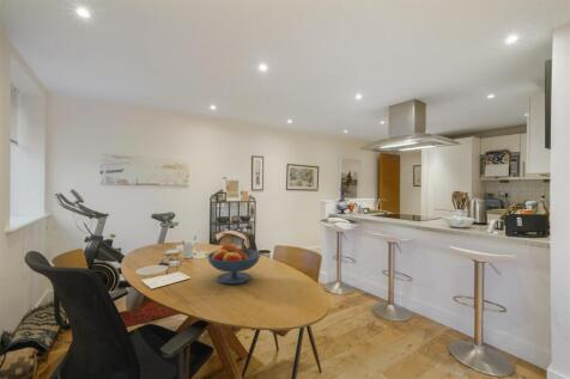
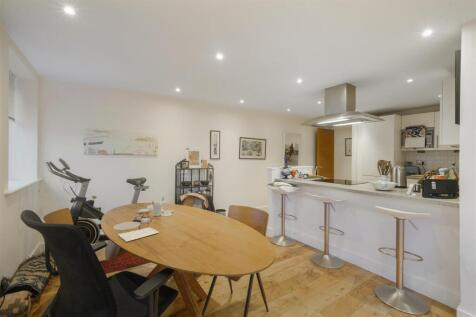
- fruit bowl (234, 262)
